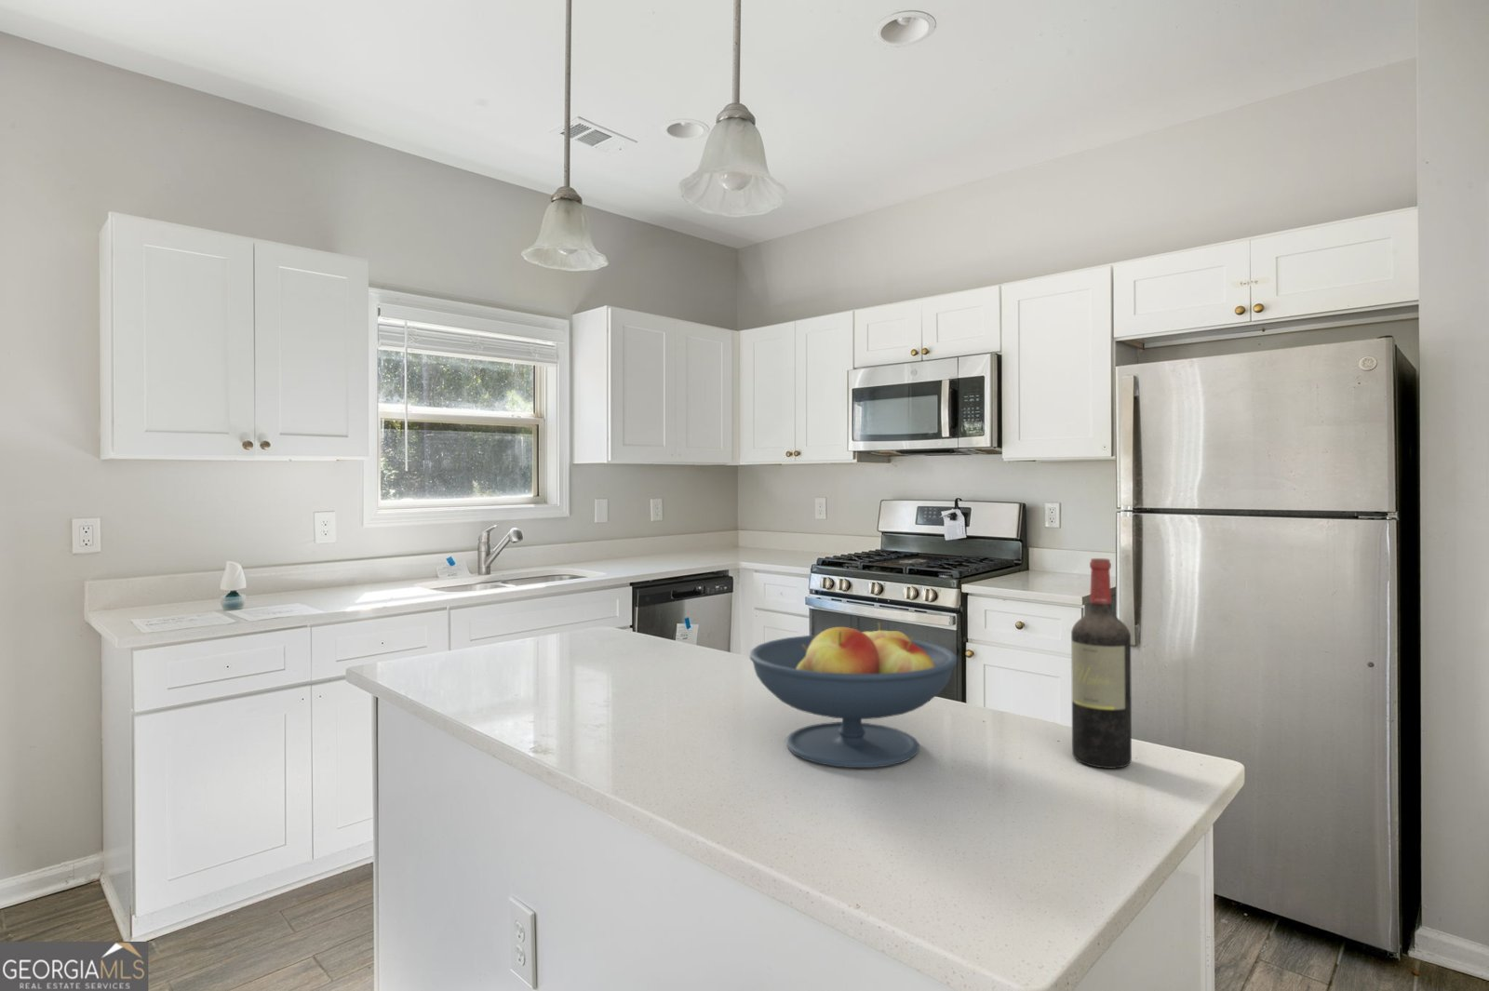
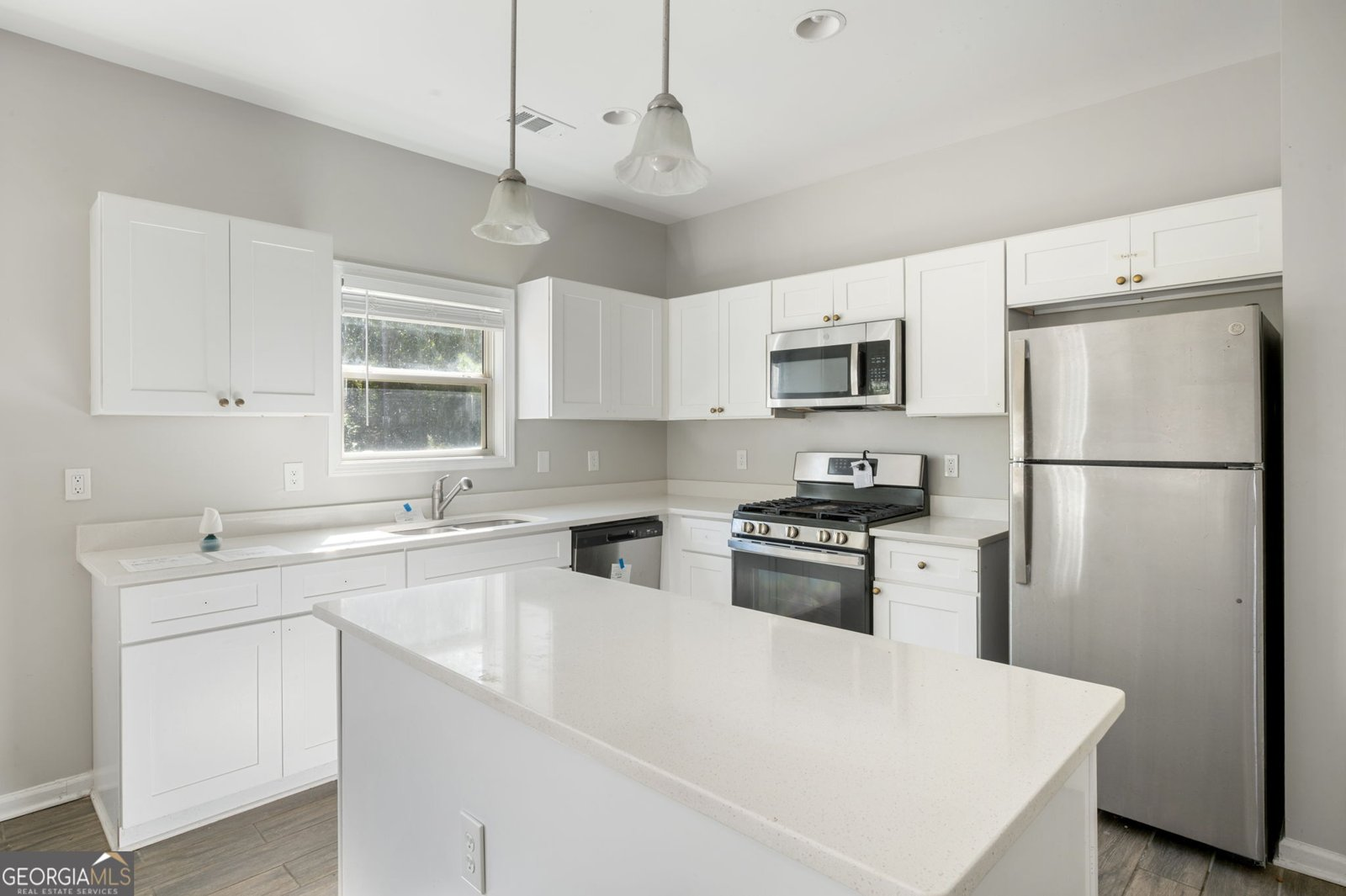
- fruit bowl (852, 682)
- wine bottle (1100, 659)
